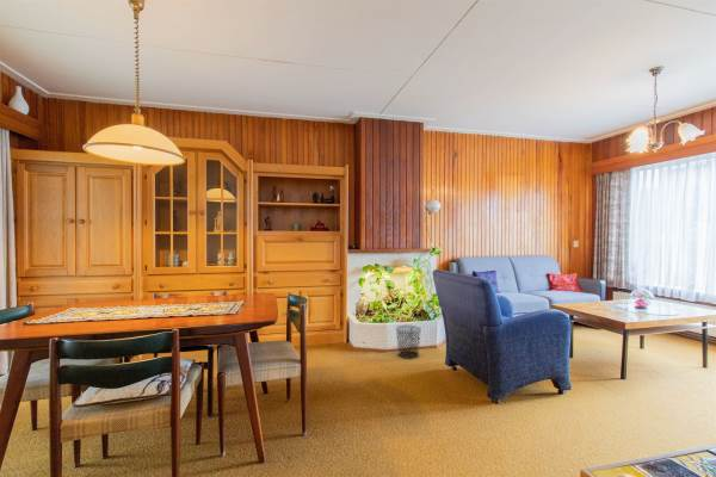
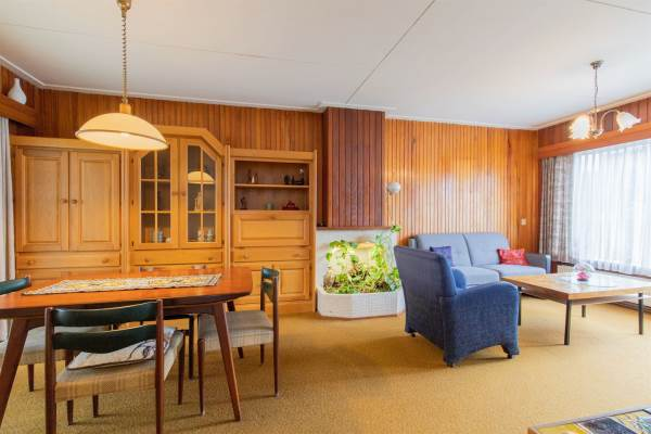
- waste bin (407, 341)
